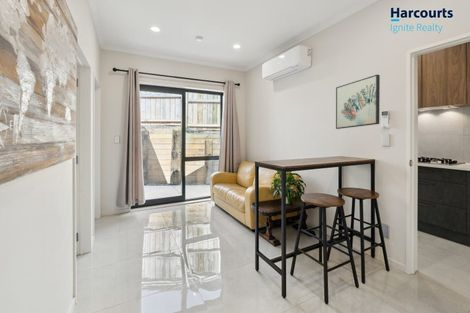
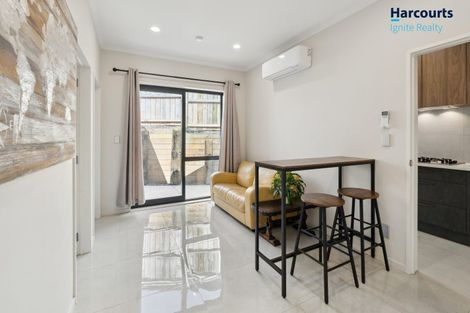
- wall art (355, 104)
